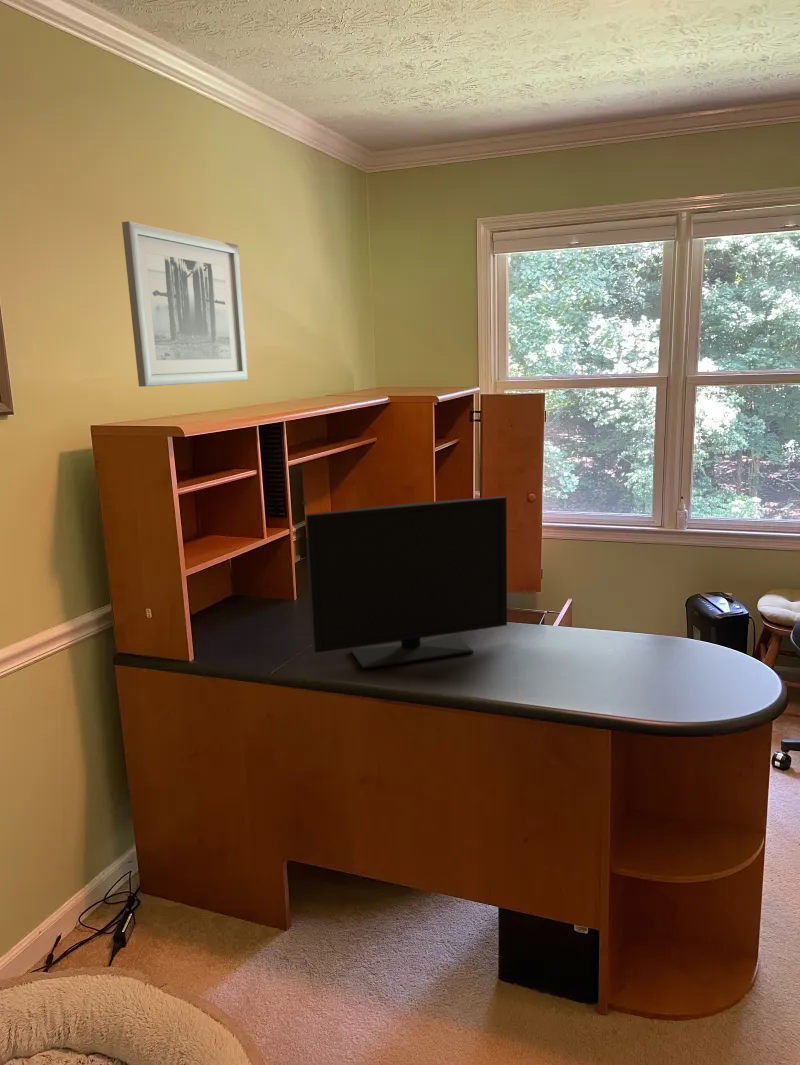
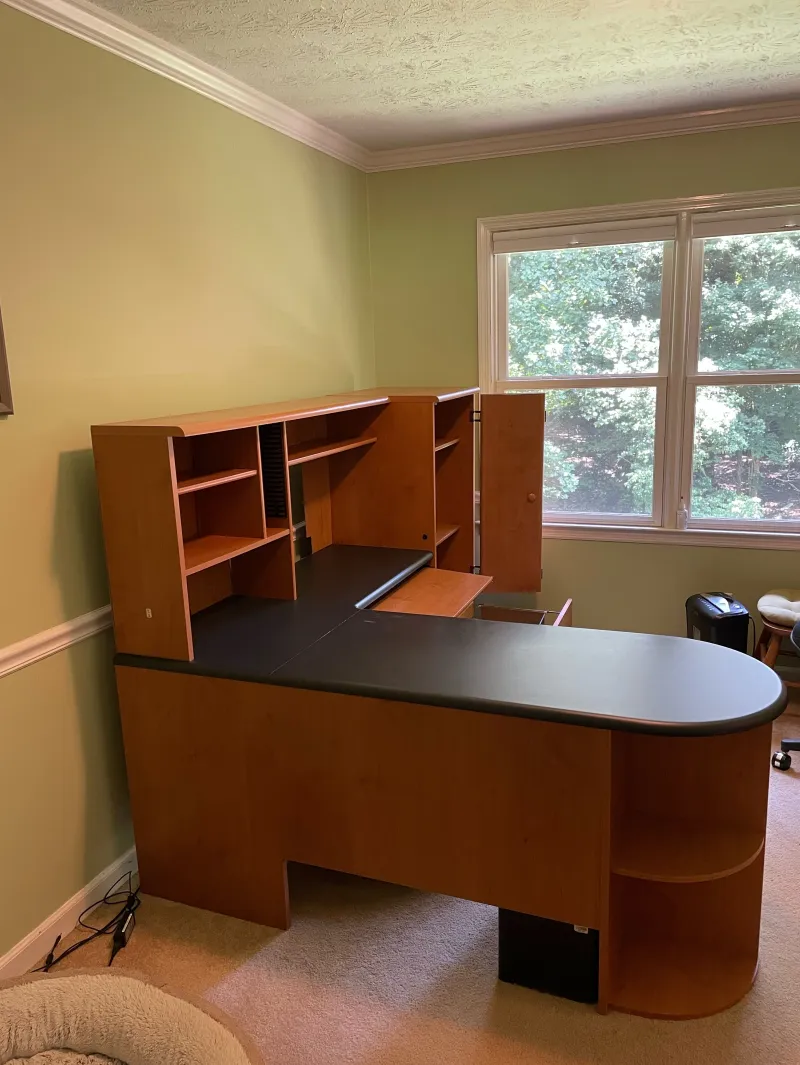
- wall art (192, 310)
- monitor (409, 579)
